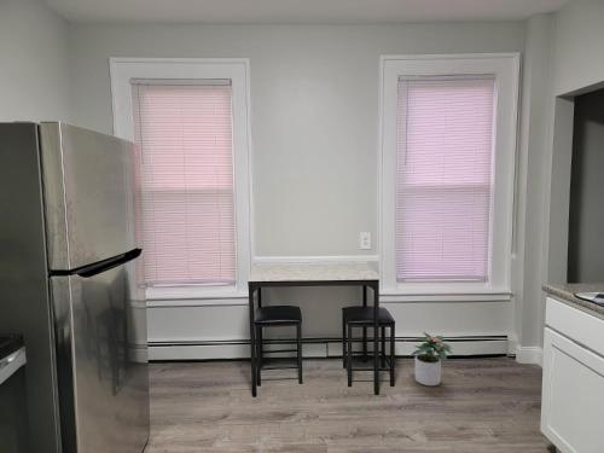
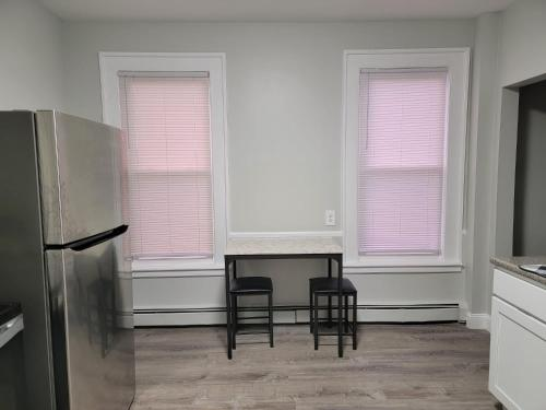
- potted plant (430, 358)
